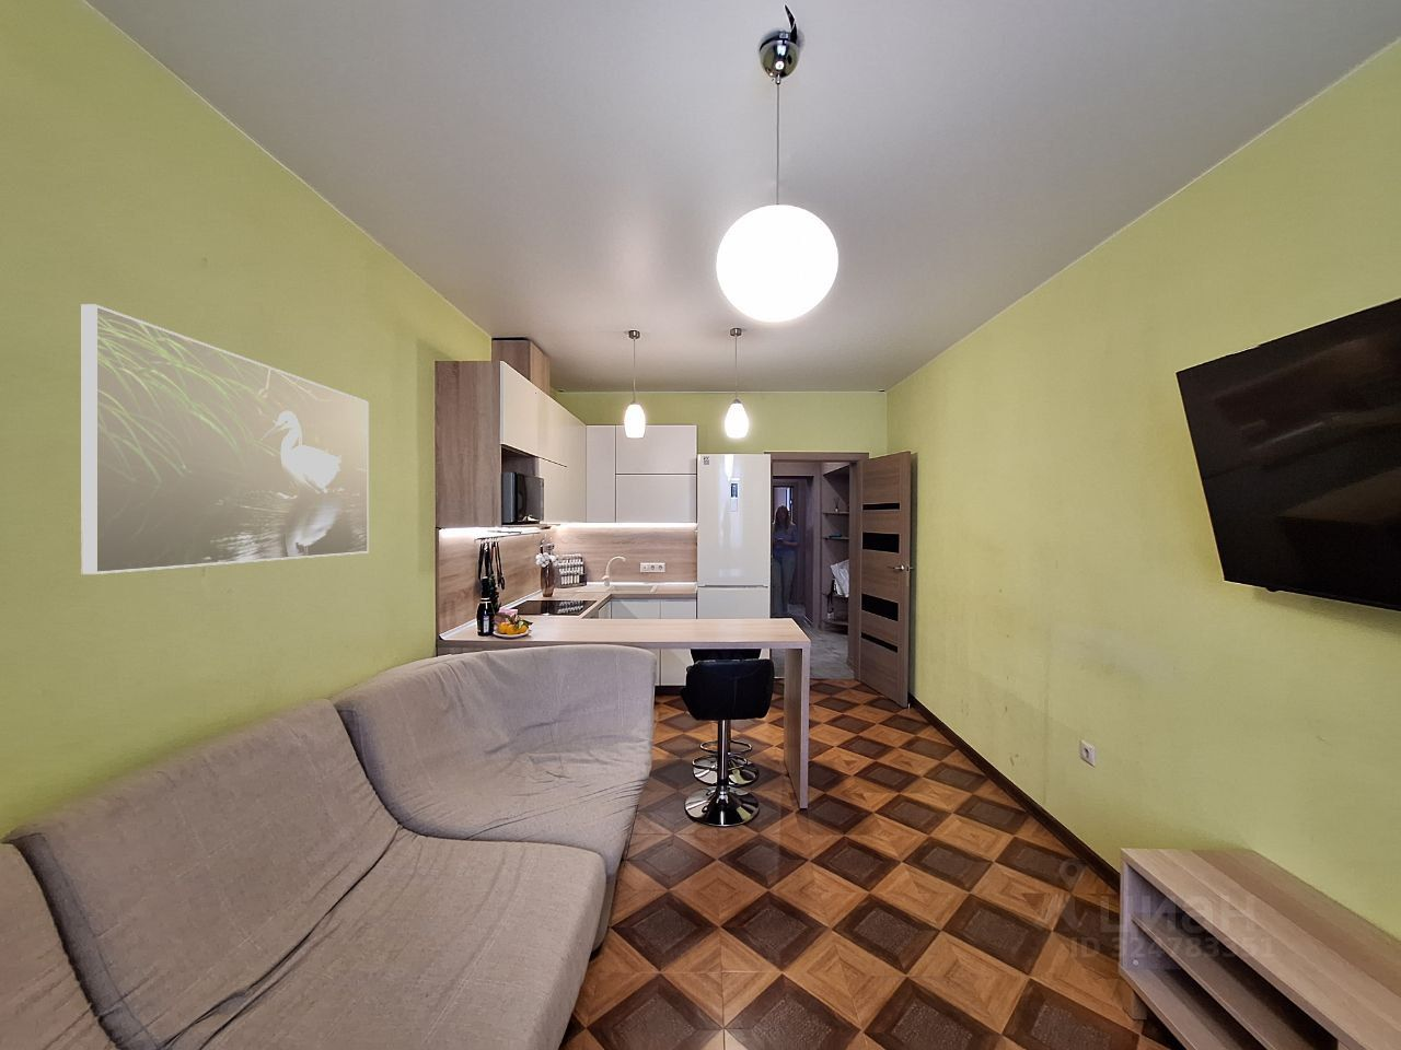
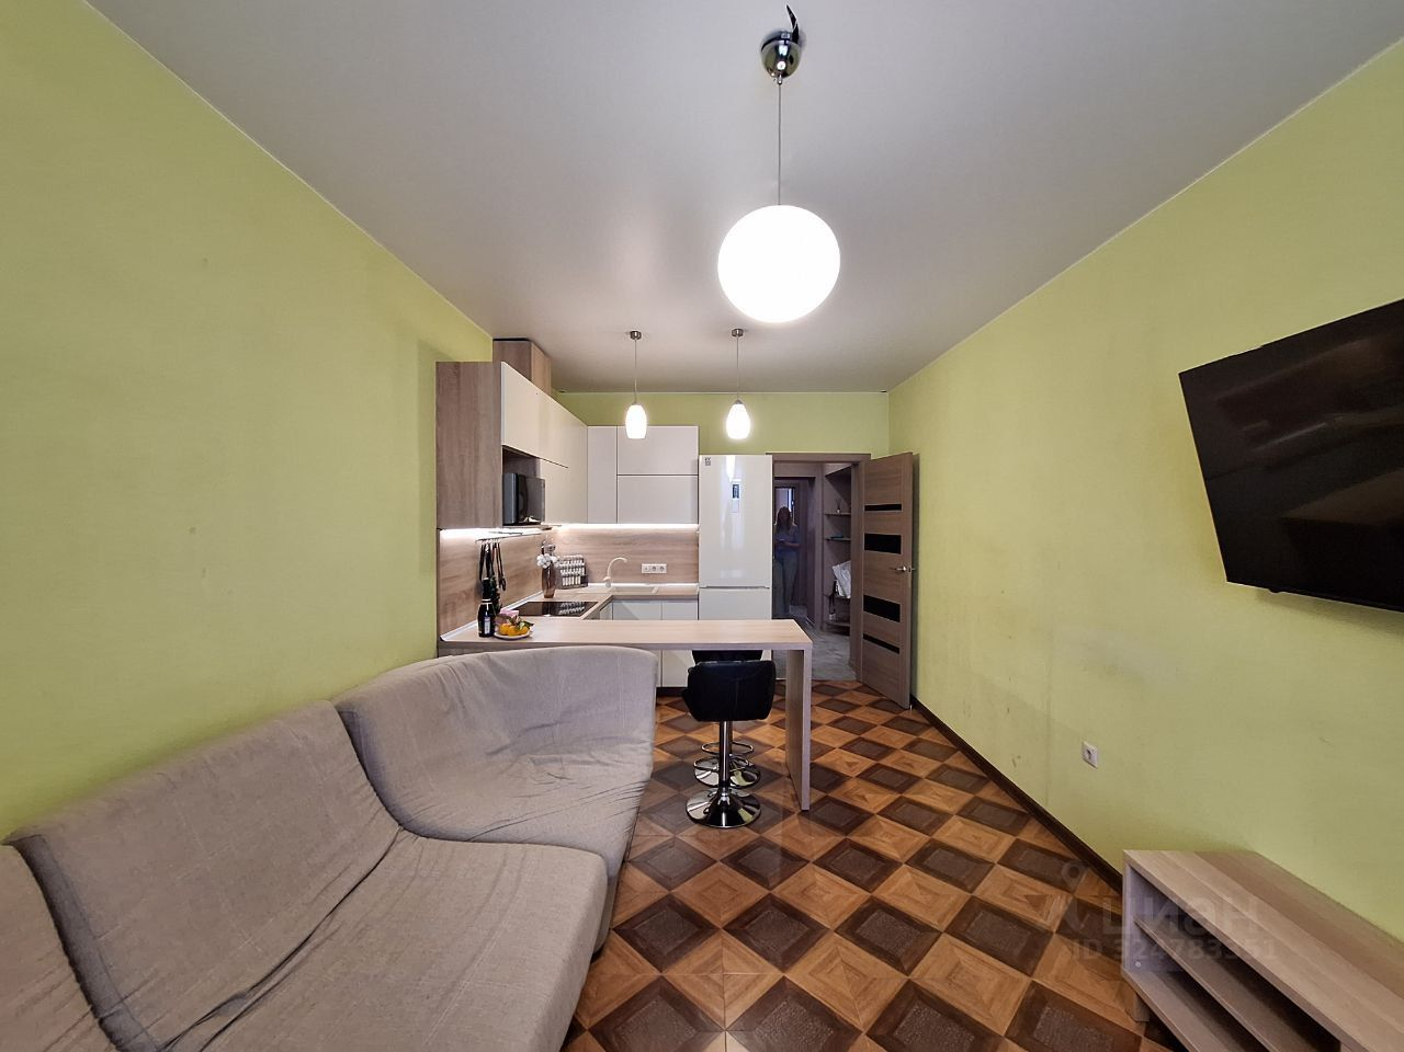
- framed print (265, 462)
